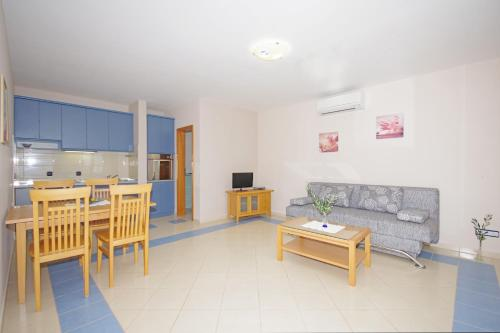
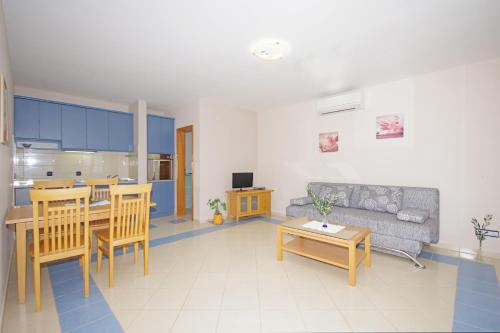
+ house plant (216, 211)
